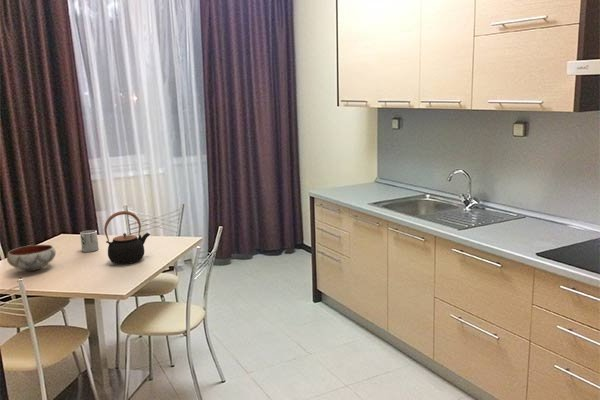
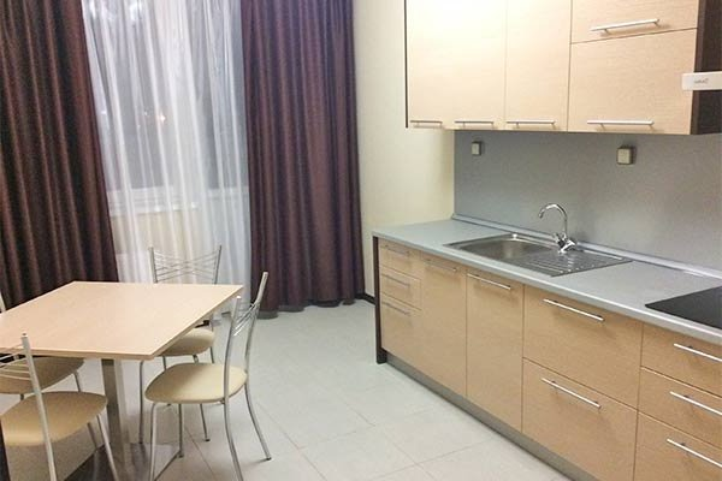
- bowl (32, 259)
- mug (88, 240)
- teapot (128, 235)
